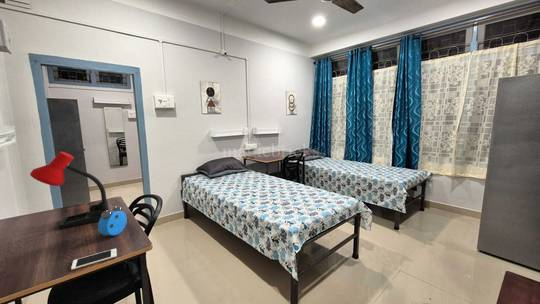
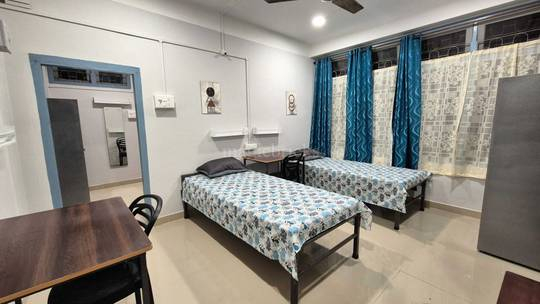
- alarm clock (113, 221)
- cell phone (95, 258)
- desk lamp (63, 182)
